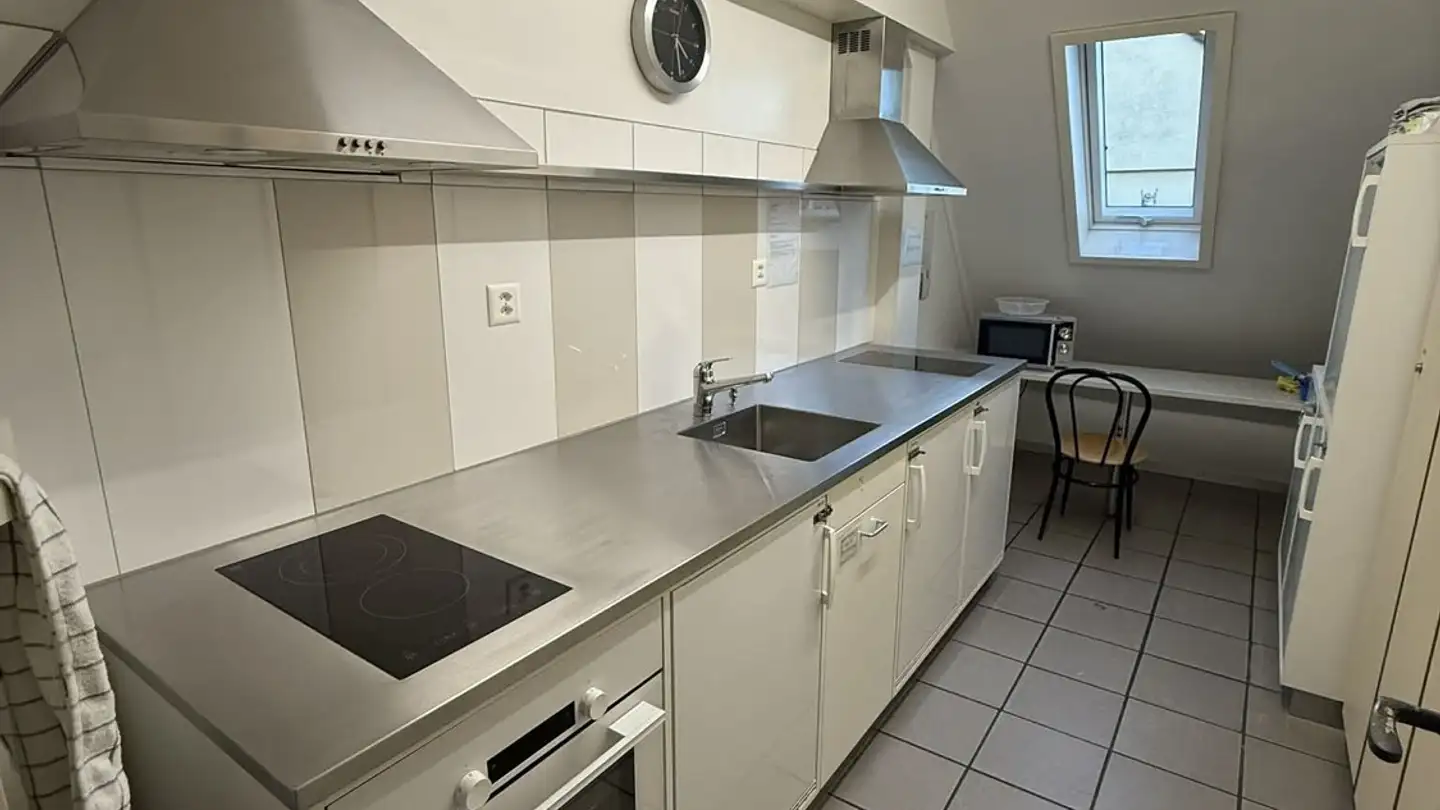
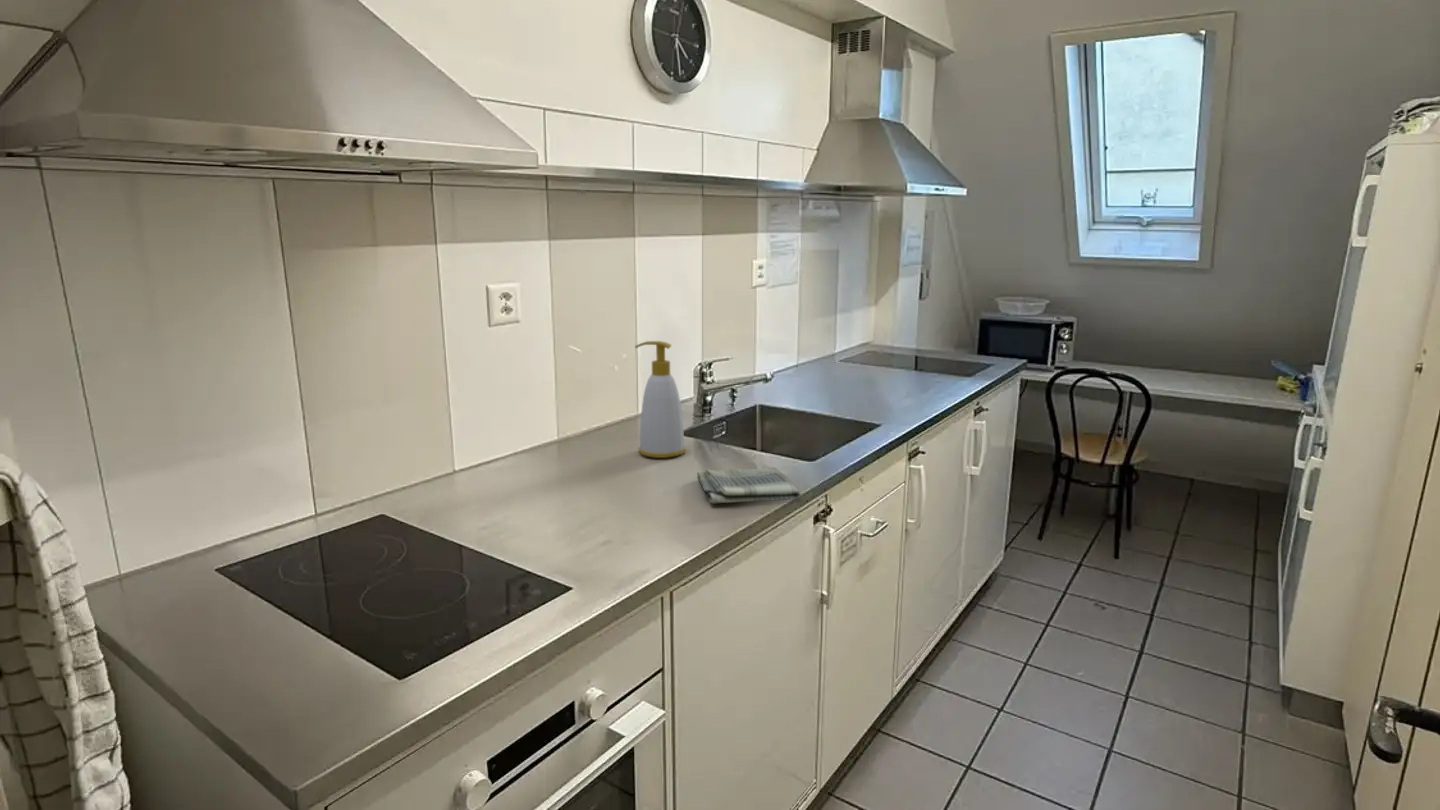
+ dish towel (745, 482)
+ soap bottle (660, 397)
